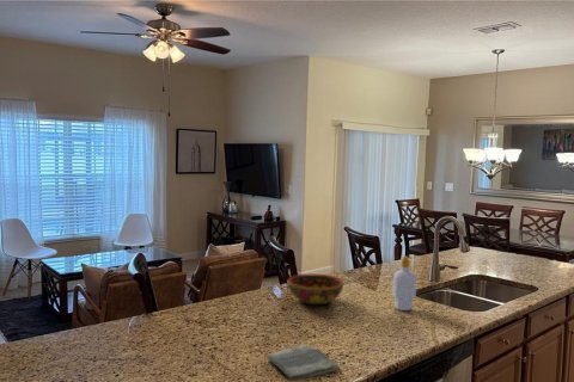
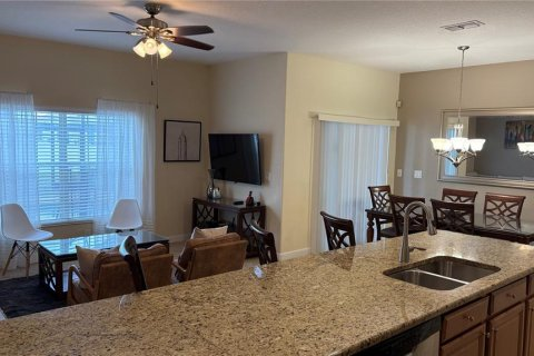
- soap bottle (404, 282)
- bowl (315, 290)
- dish towel (303, 361)
